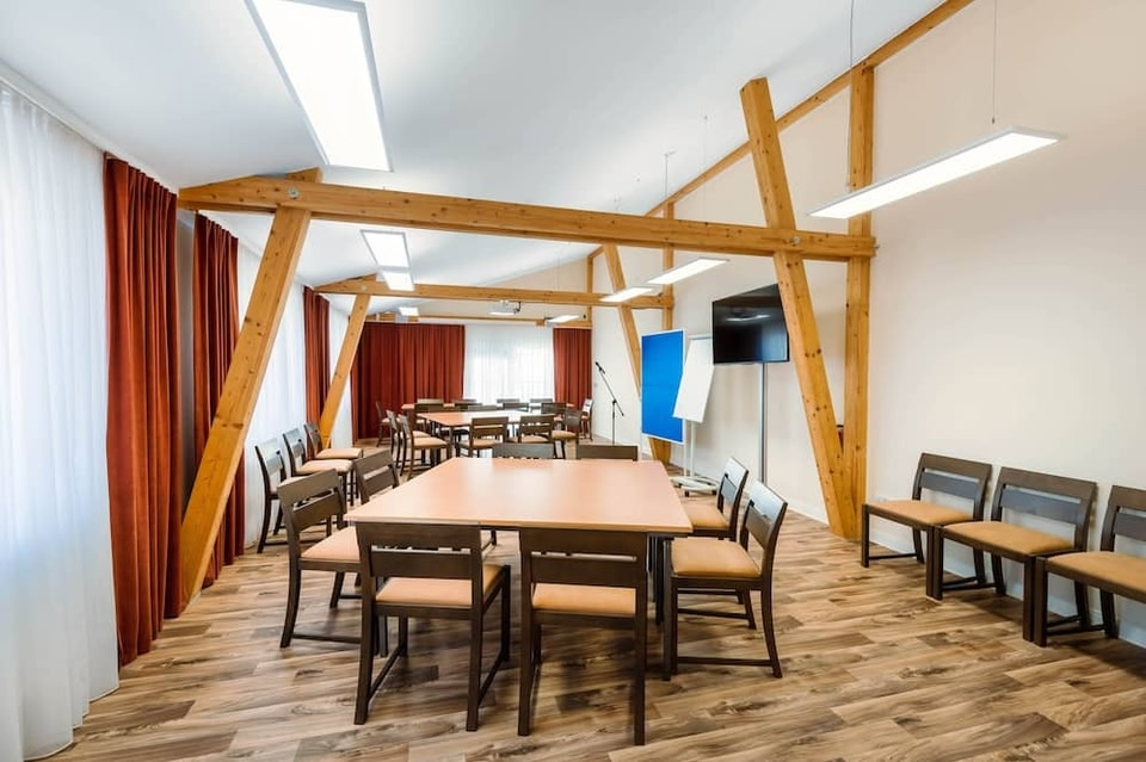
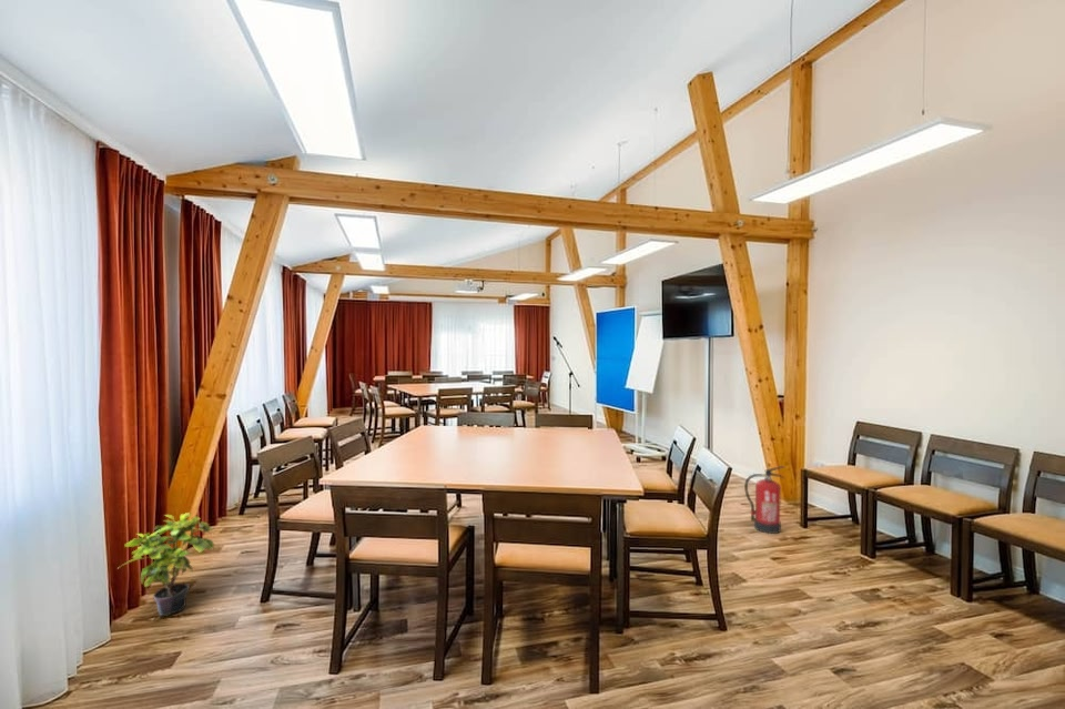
+ potted plant (172, 561)
+ fire extinguisher (763, 496)
